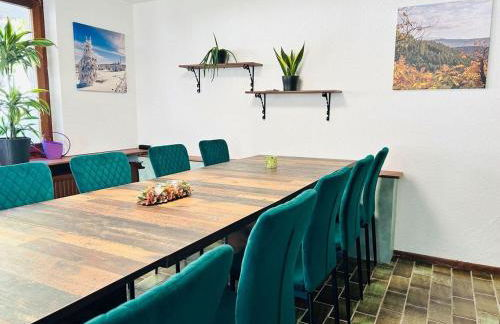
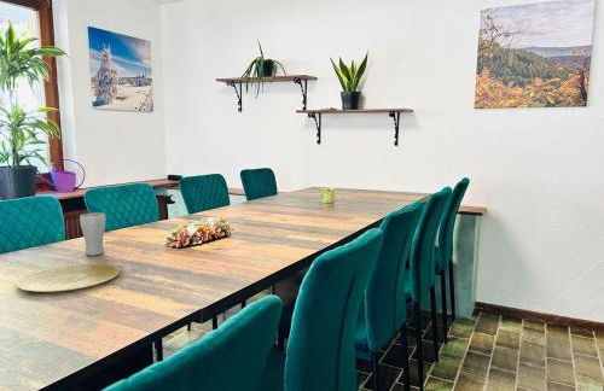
+ drinking glass (93, 234)
+ plate (70, 278)
